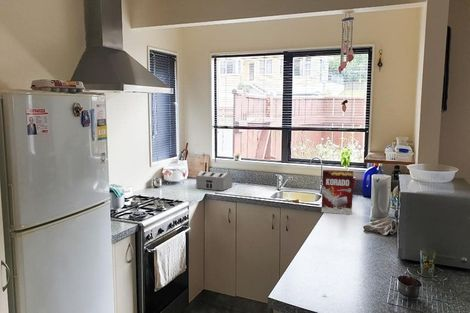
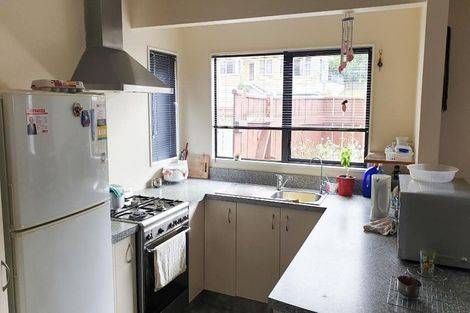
- cereal box (337, 191)
- toaster (214, 179)
